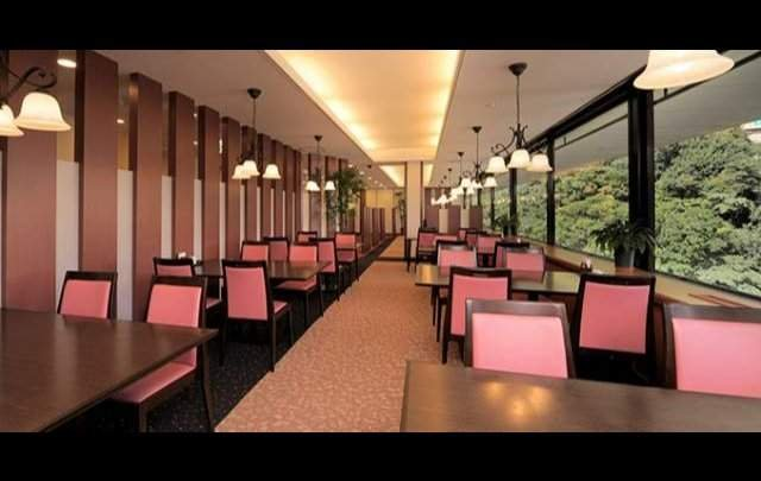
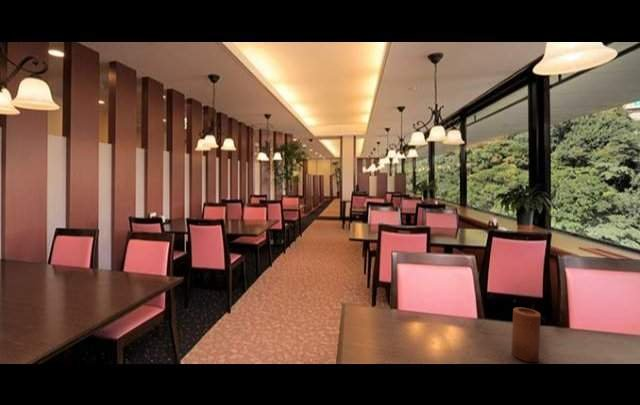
+ candle (525, 333)
